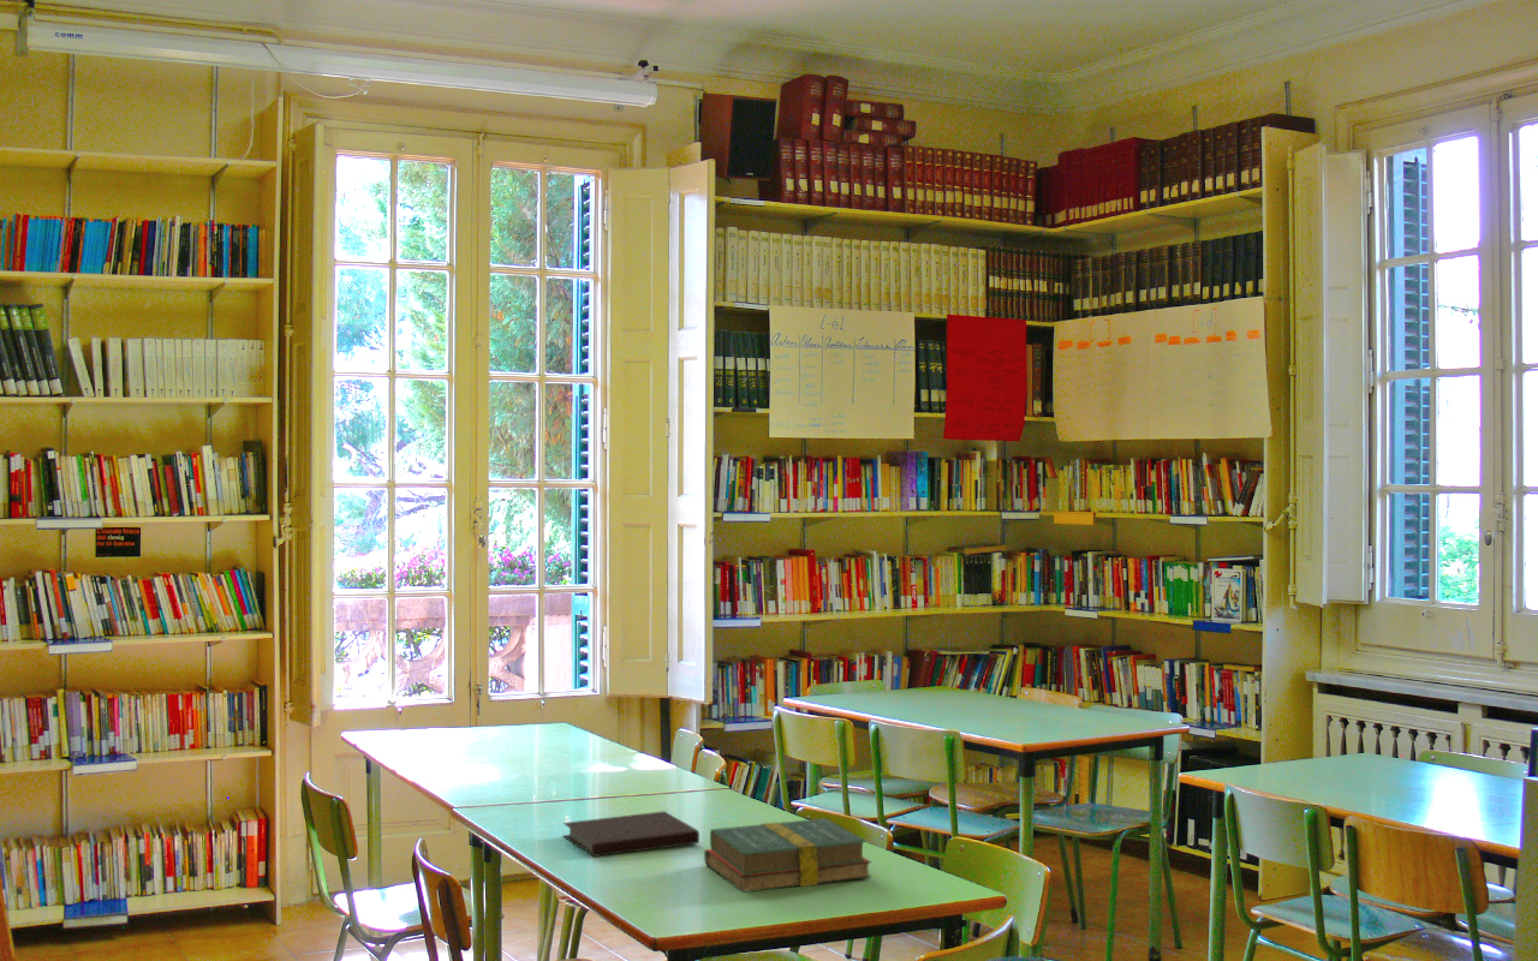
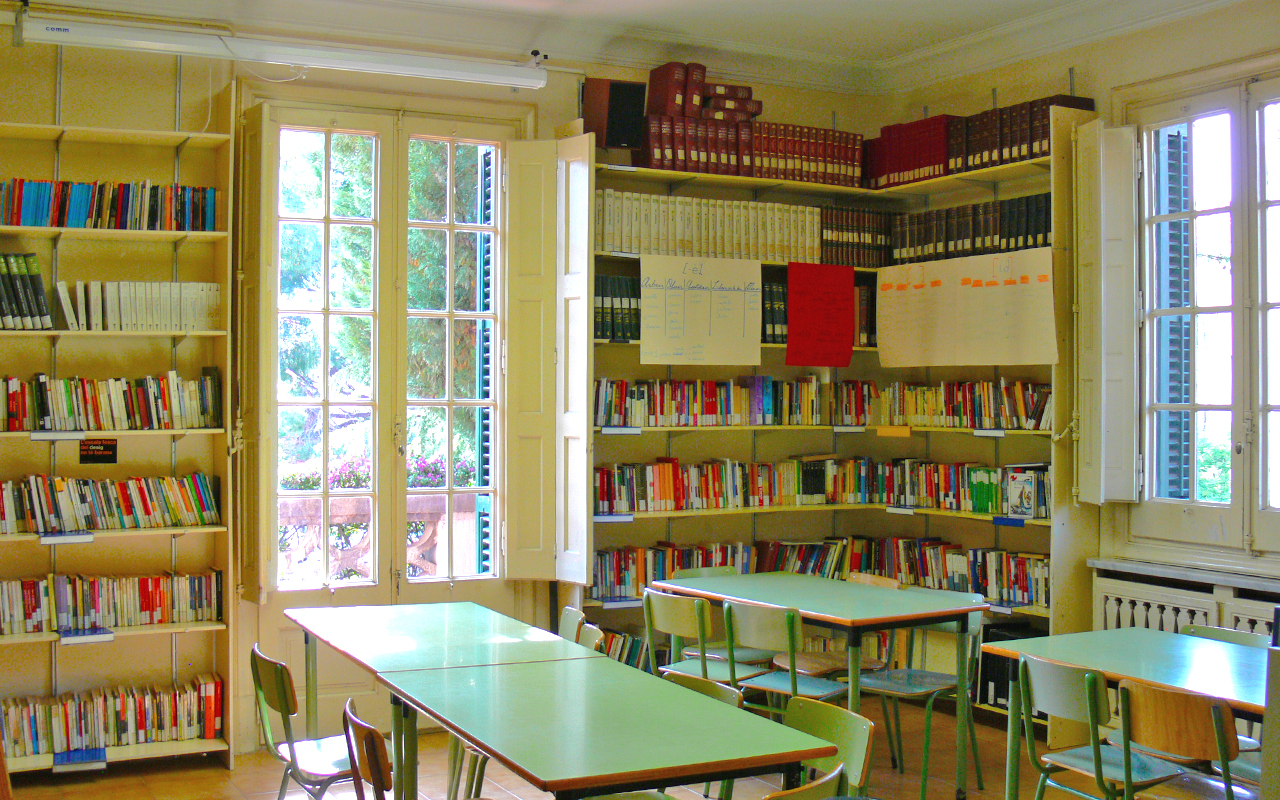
- hardback book (786, 852)
- notebook (630, 832)
